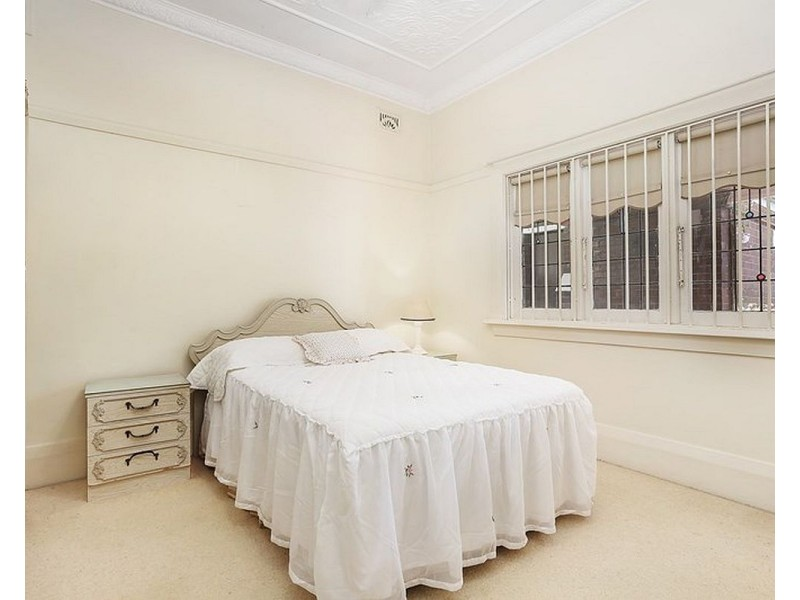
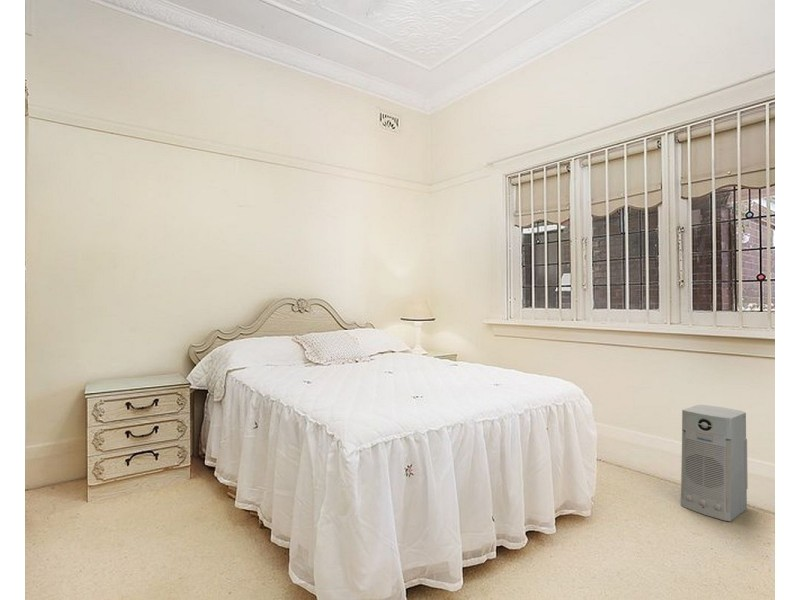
+ air purifier (714, 458)
